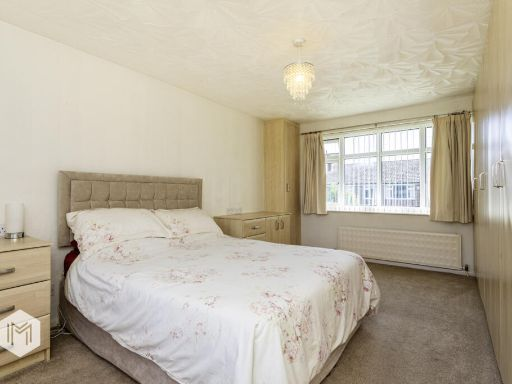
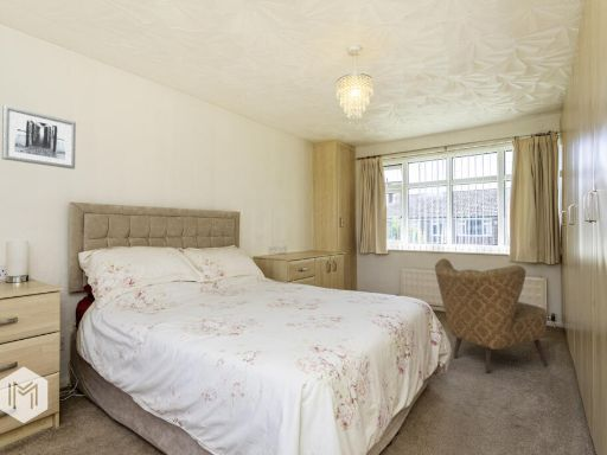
+ armchair (488, 310)
+ wall art (40, 139)
